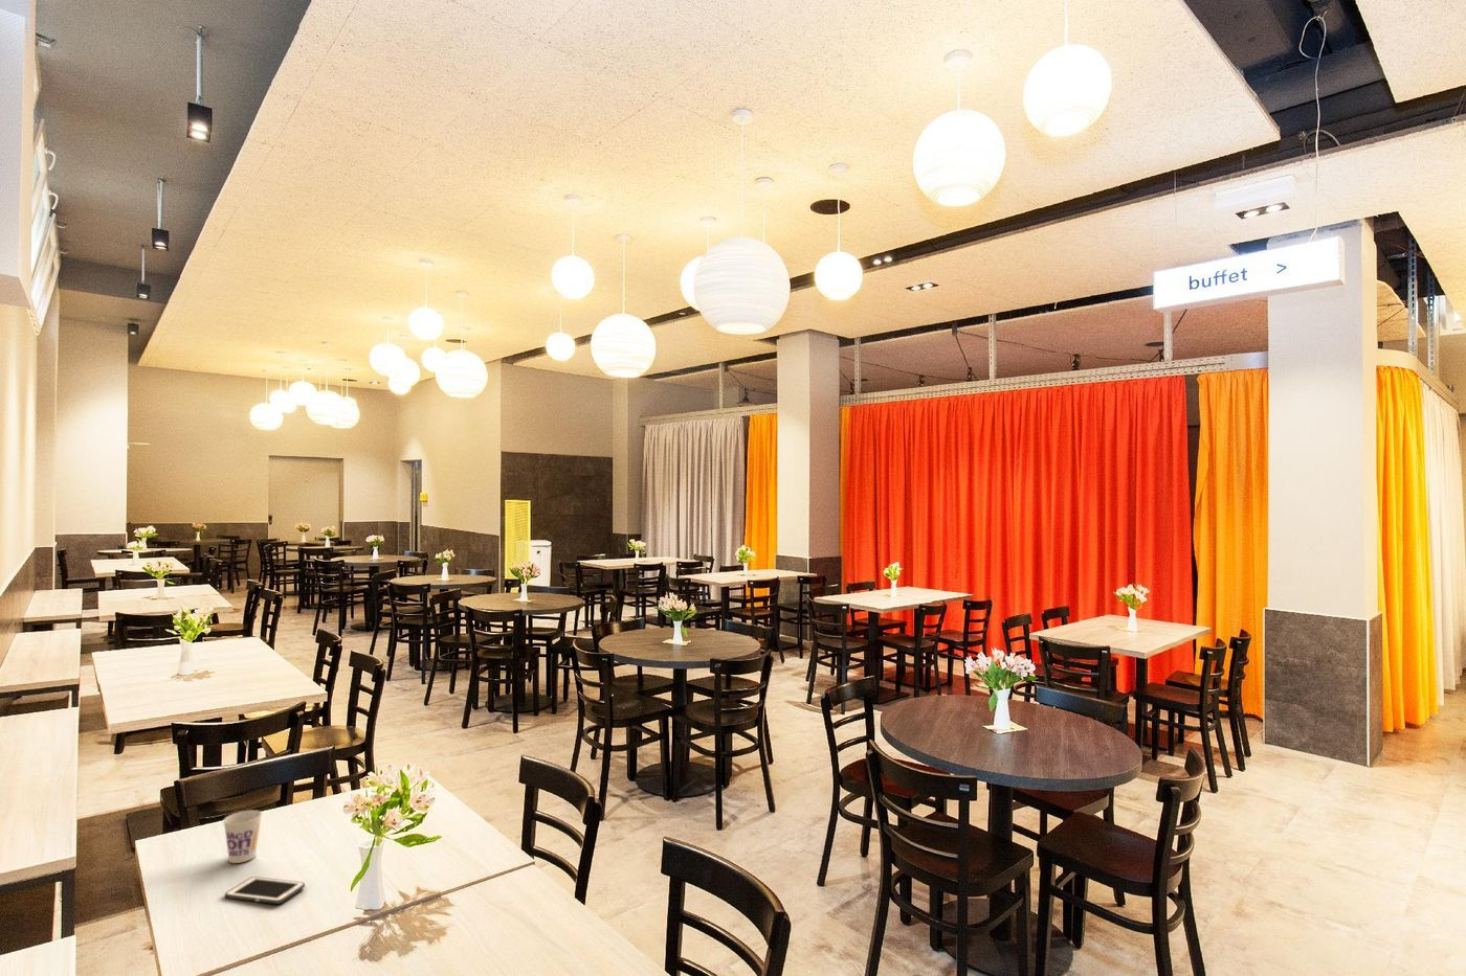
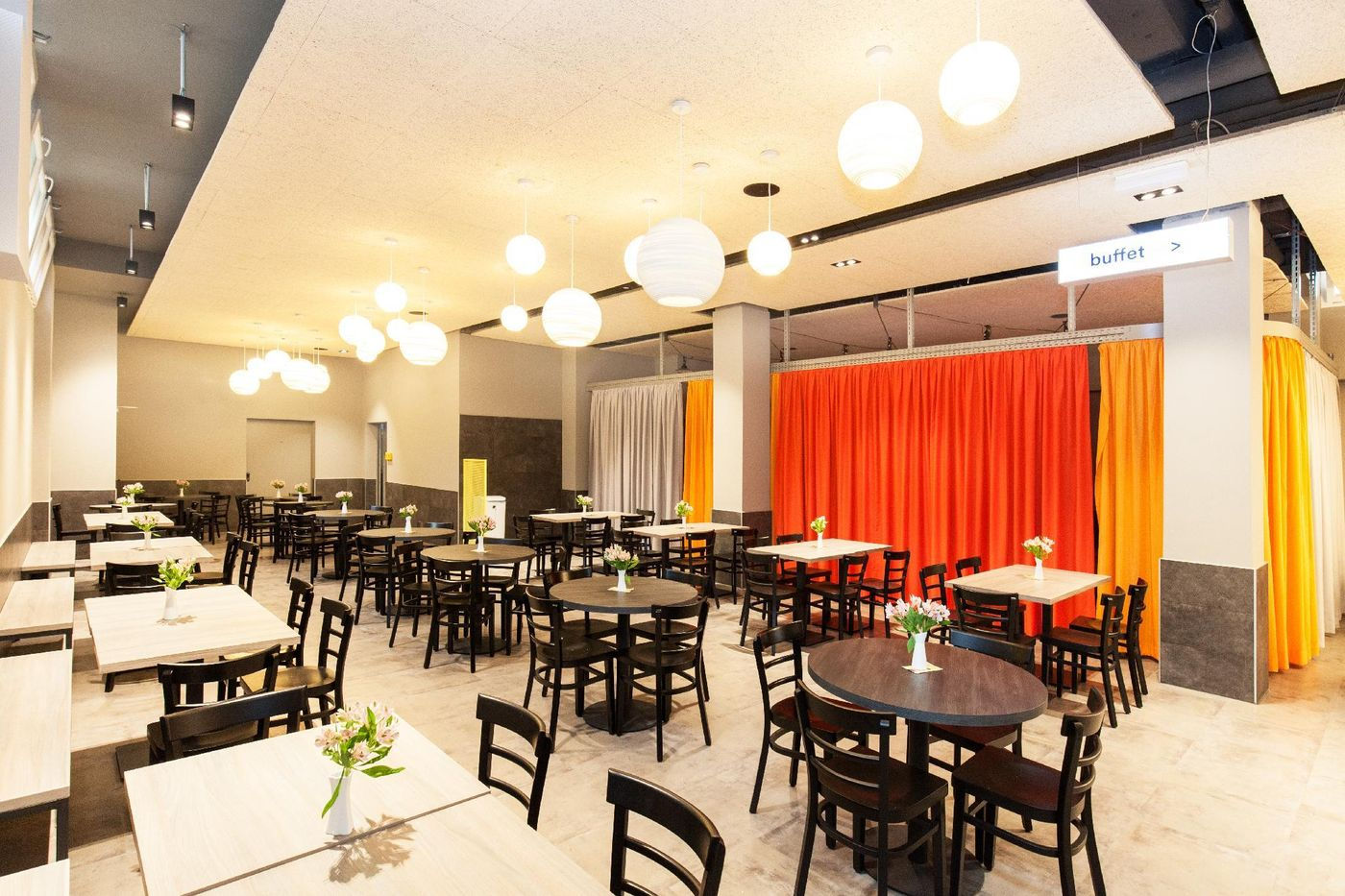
- cell phone (265, 890)
- cup (242, 837)
